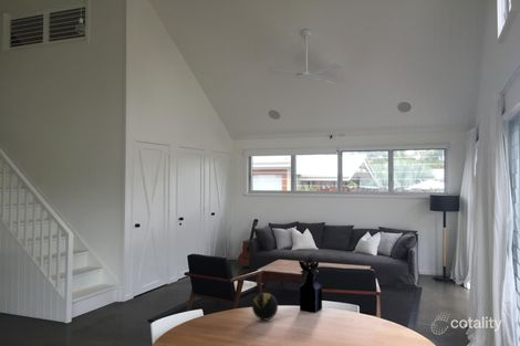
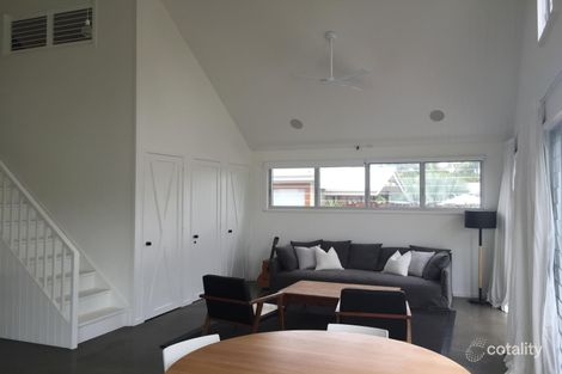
- vase (310, 281)
- decorative orb (264, 306)
